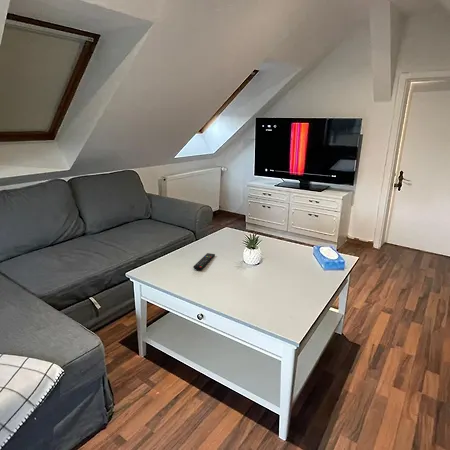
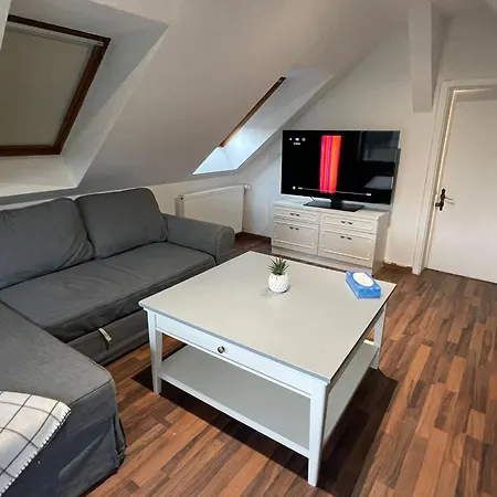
- remote control (204, 261)
